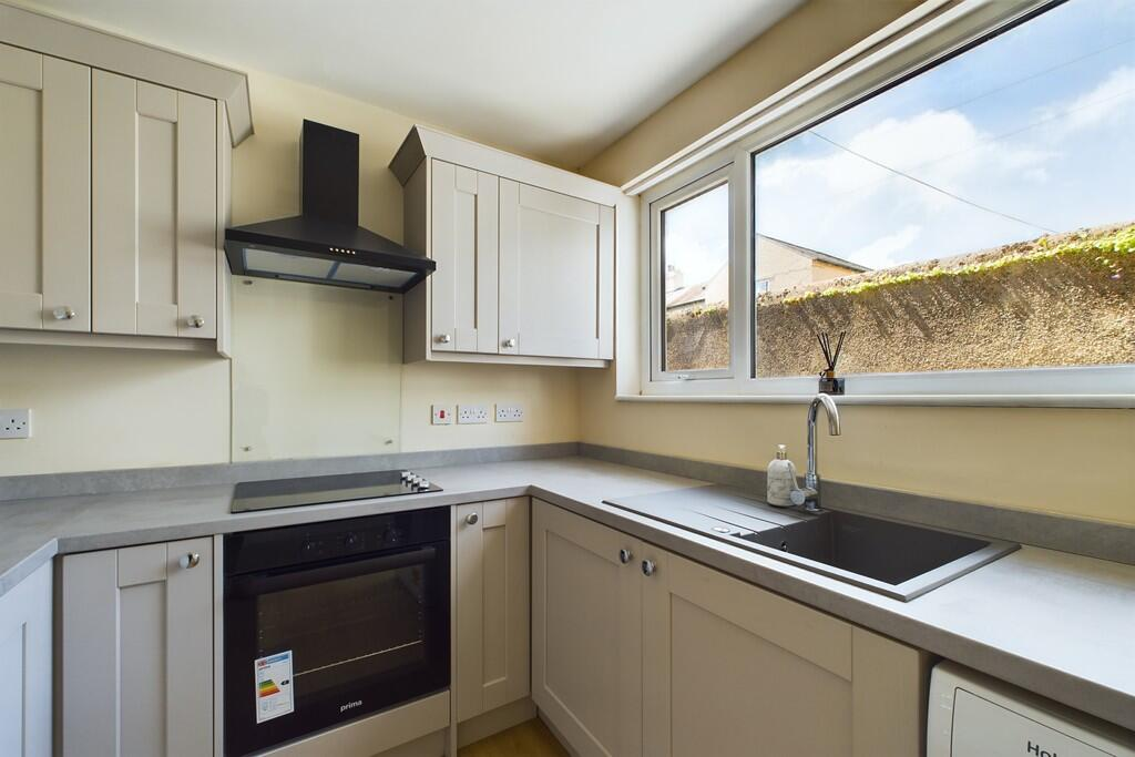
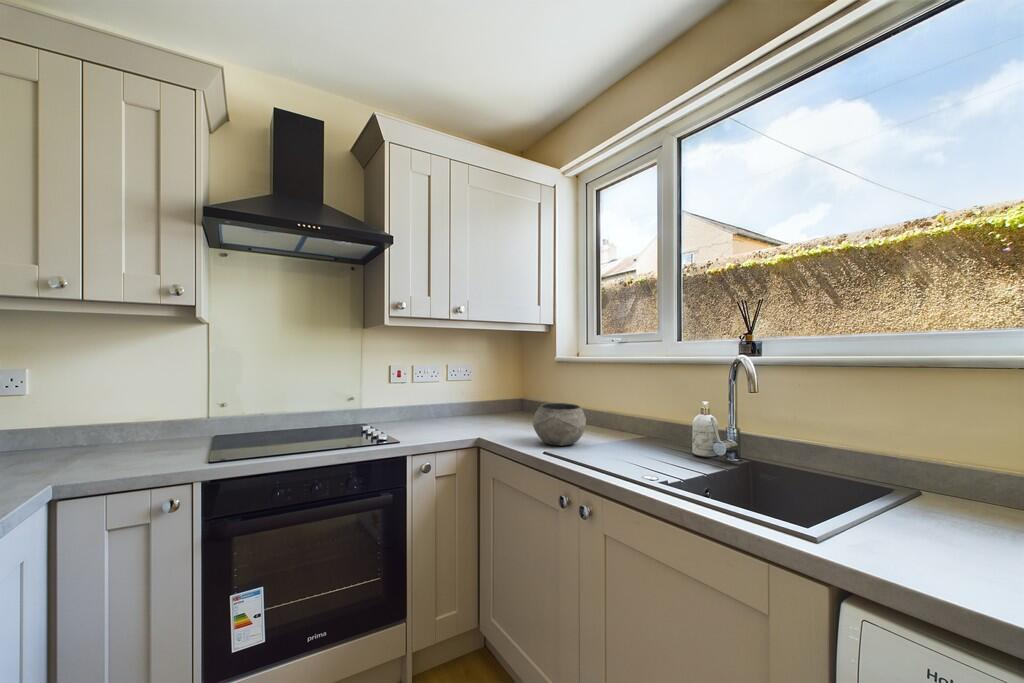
+ bowl (559, 424)
